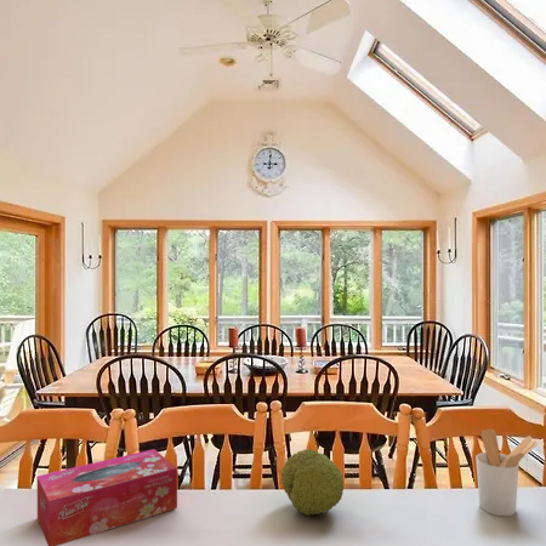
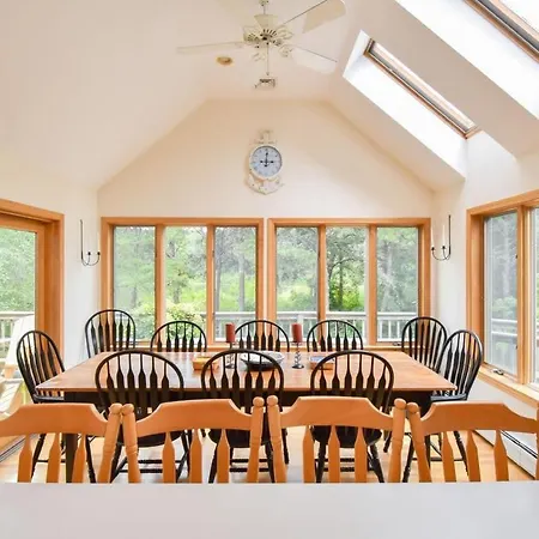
- fruit (312, 480)
- tissue box (108, 491)
- utensil holder (507, 471)
